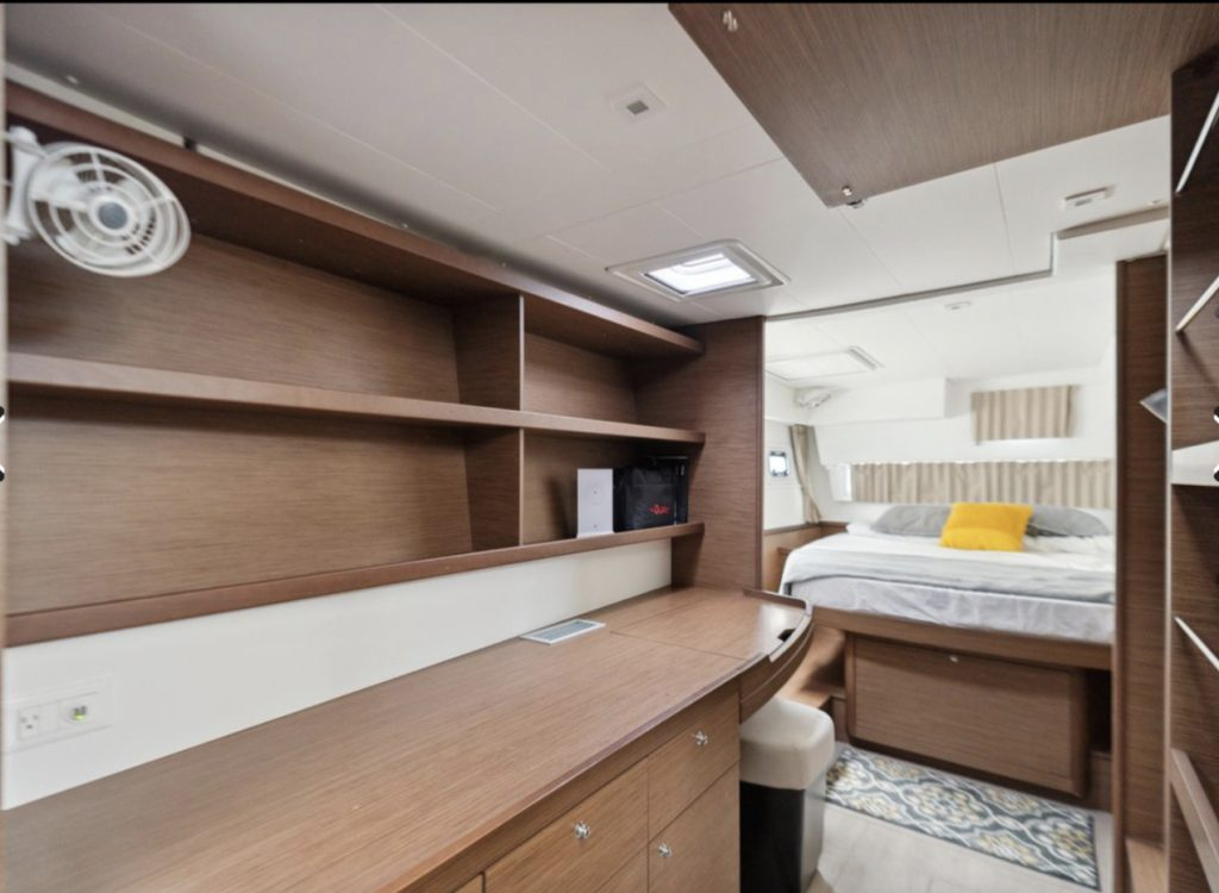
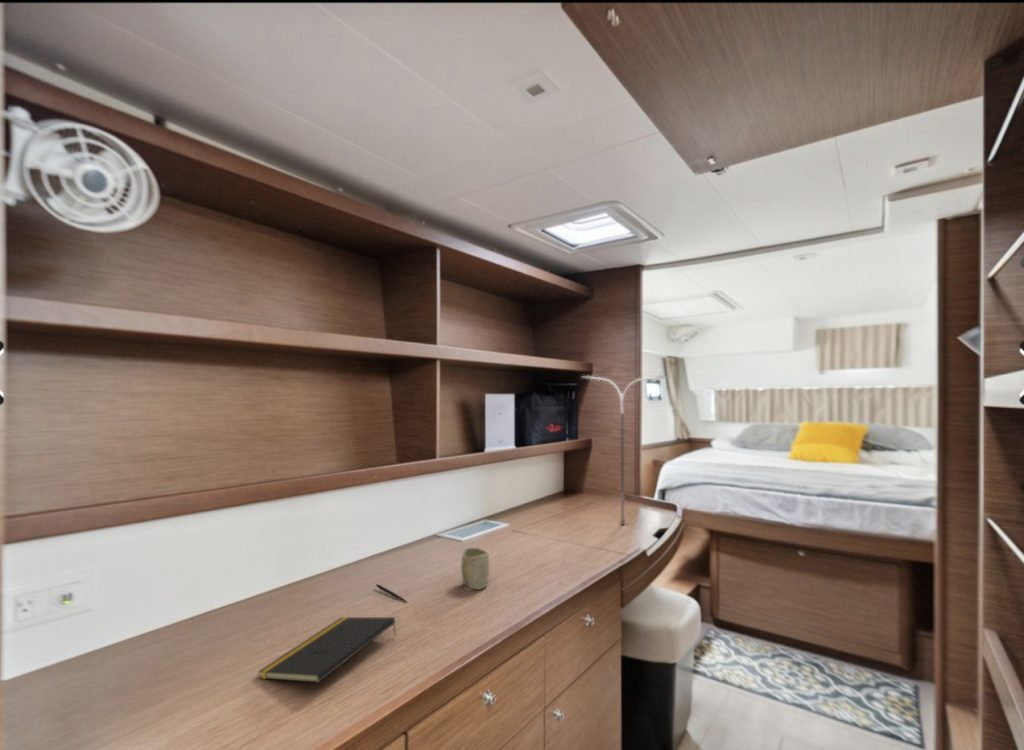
+ notepad (331, 645)
+ cup (475, 568)
+ desk lamp (622, 449)
+ pen (391, 593)
